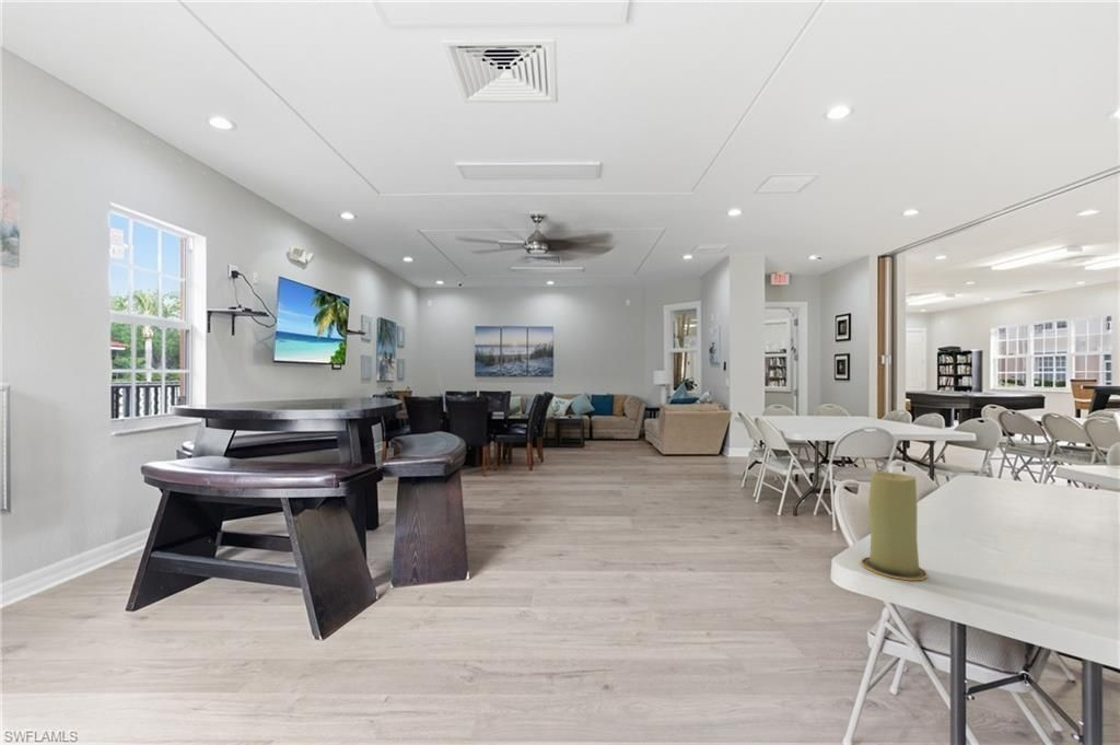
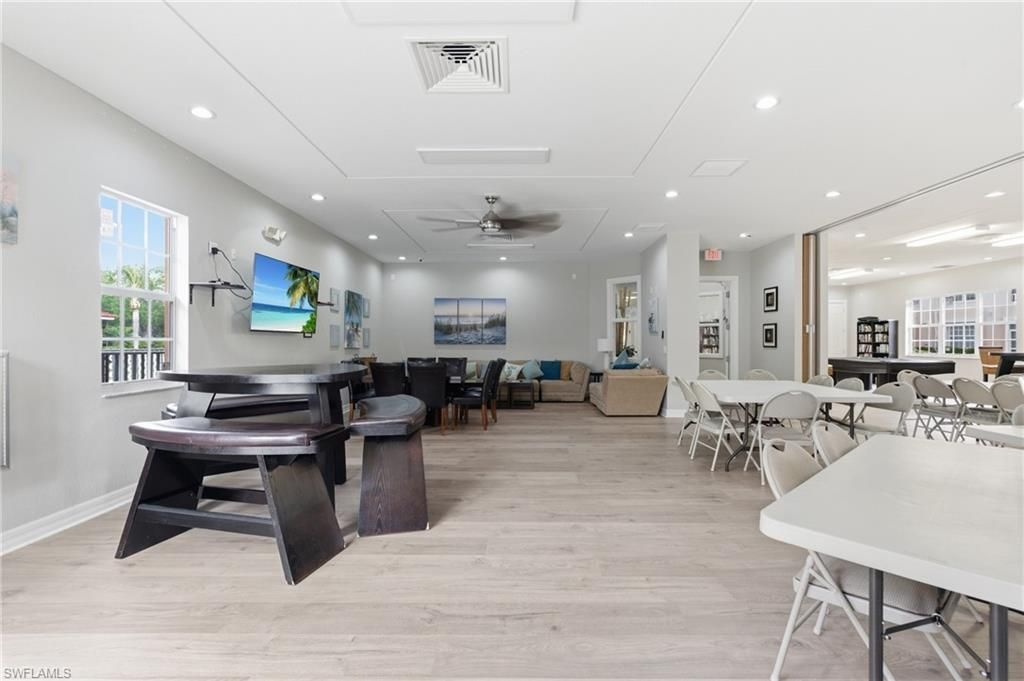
- candle (892, 521)
